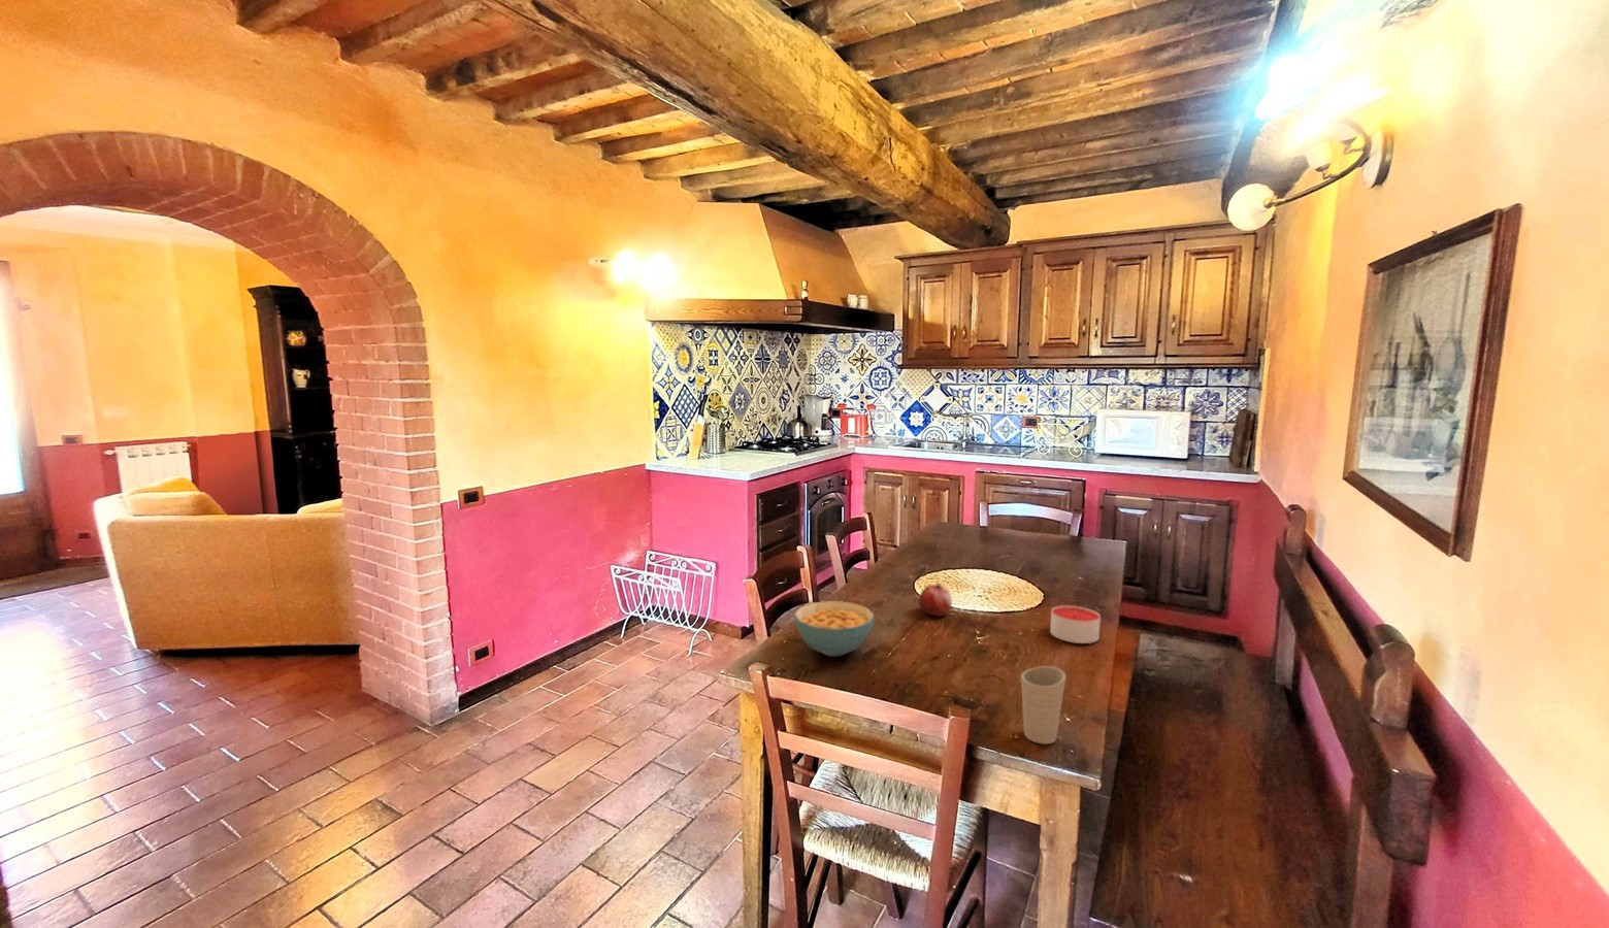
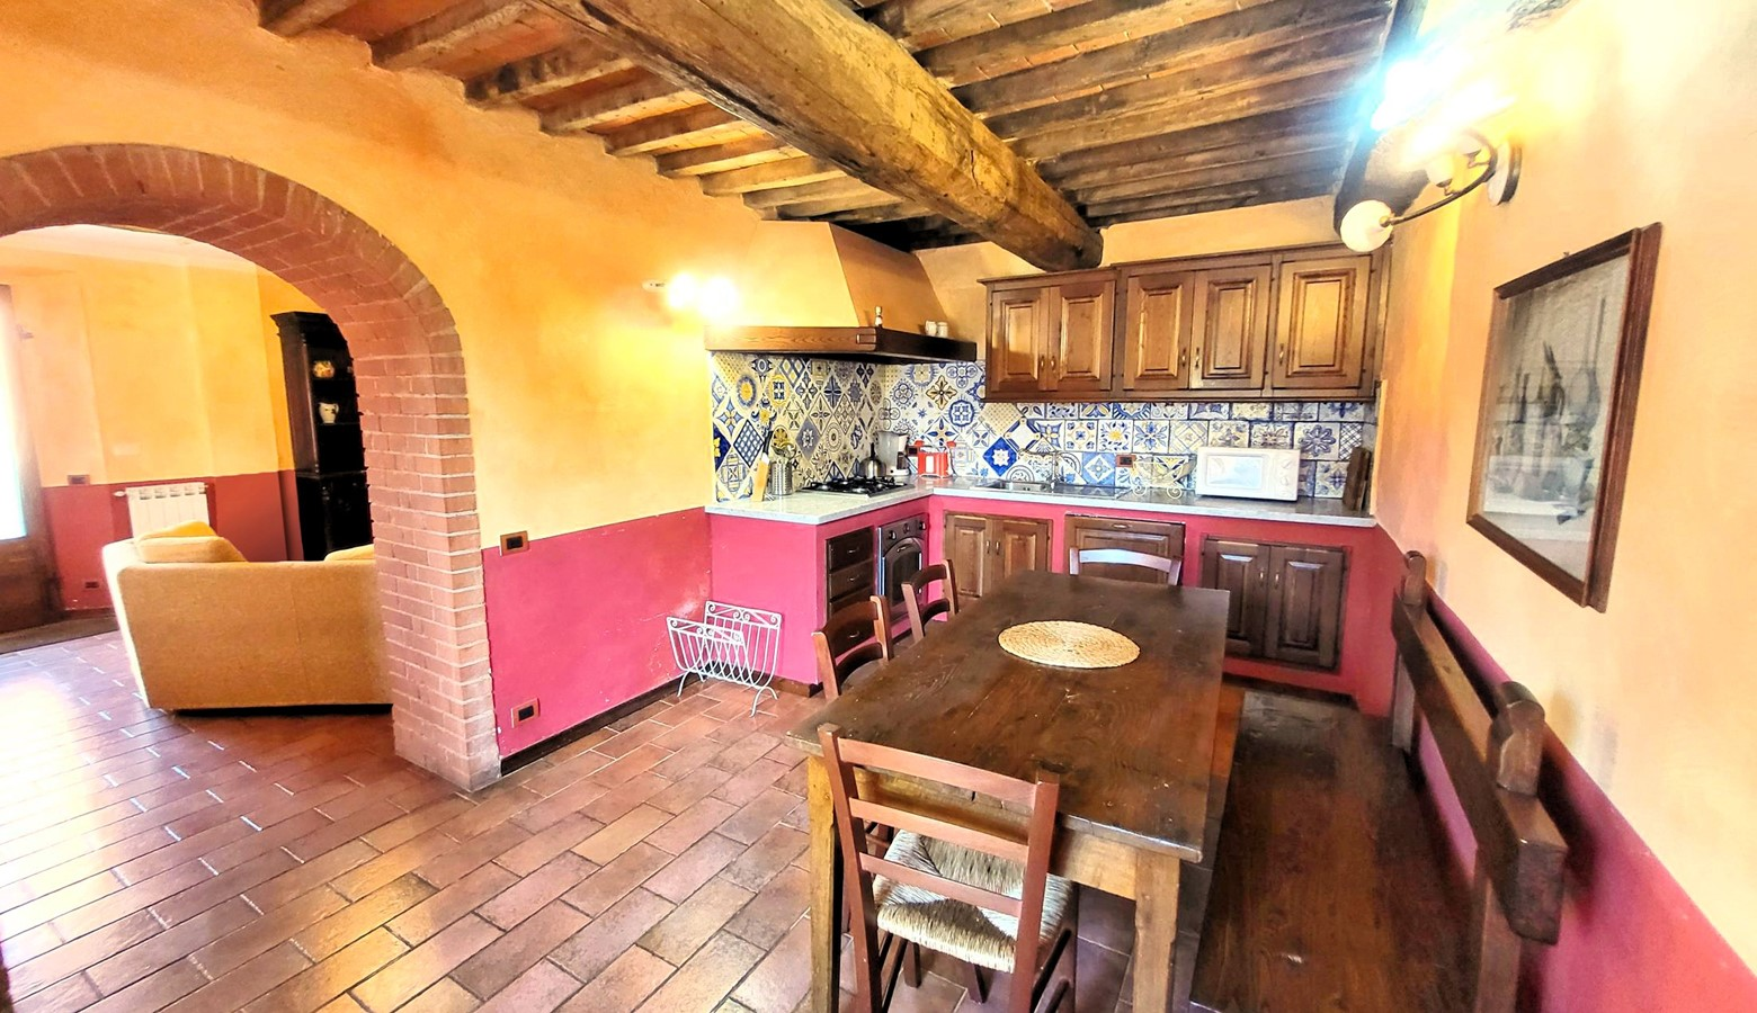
- candle (1075, 623)
- cup (1042, 704)
- cereal bowl (833, 632)
- fruit (935, 595)
